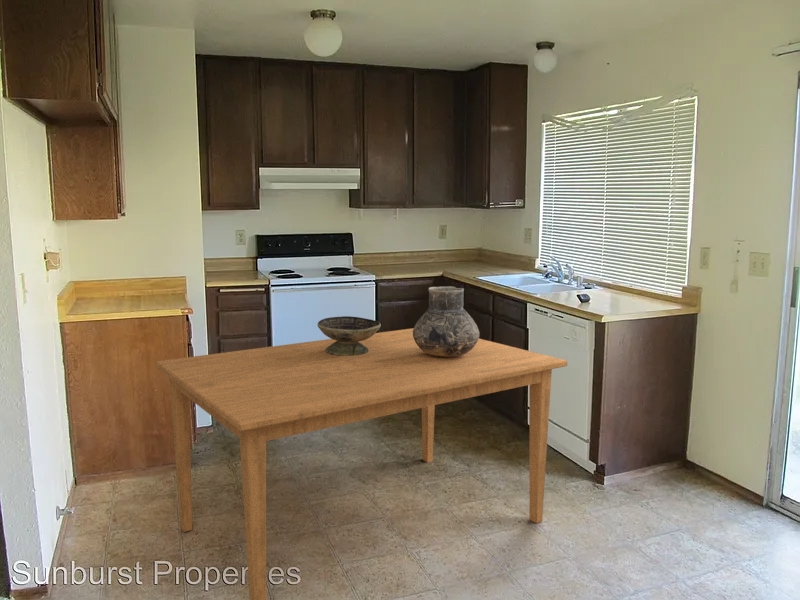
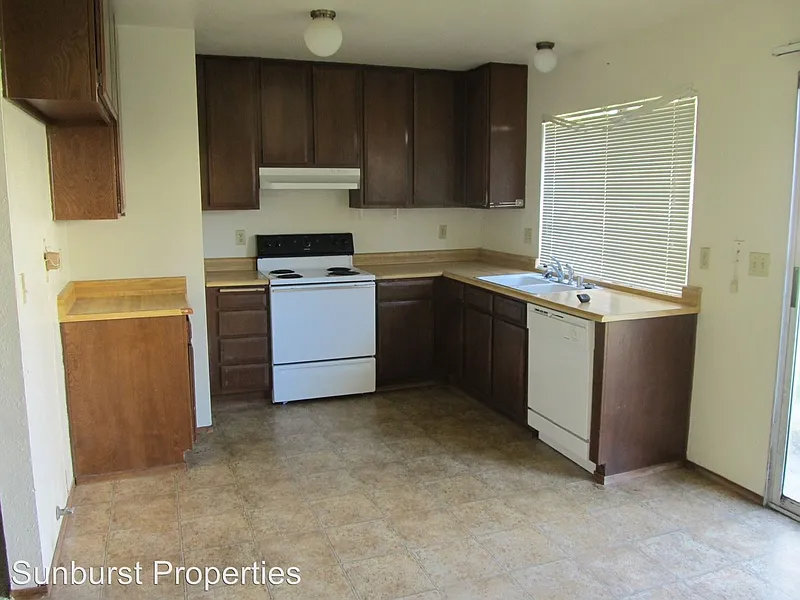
- vase (446, 321)
- dining table (357, 421)
- decorative bowl (349, 335)
